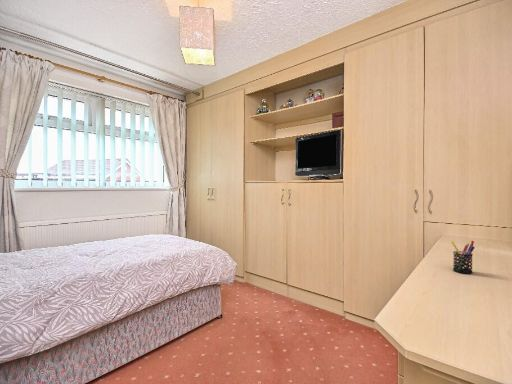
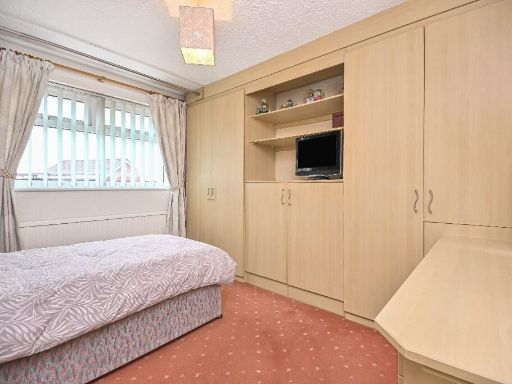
- pen holder (464, 255)
